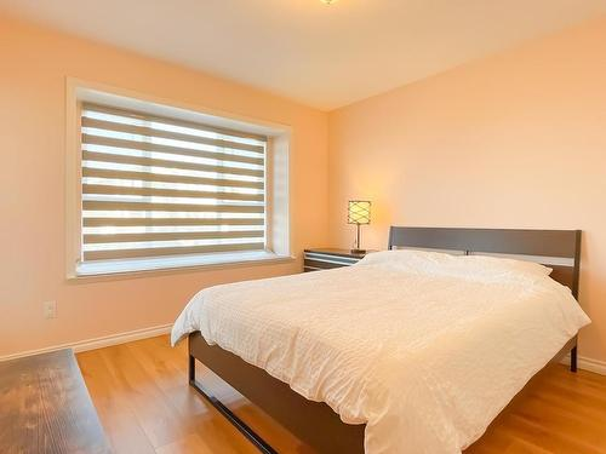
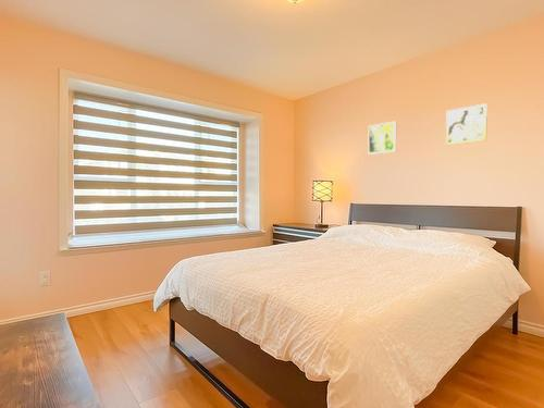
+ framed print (381, 138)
+ wall art (466, 125)
